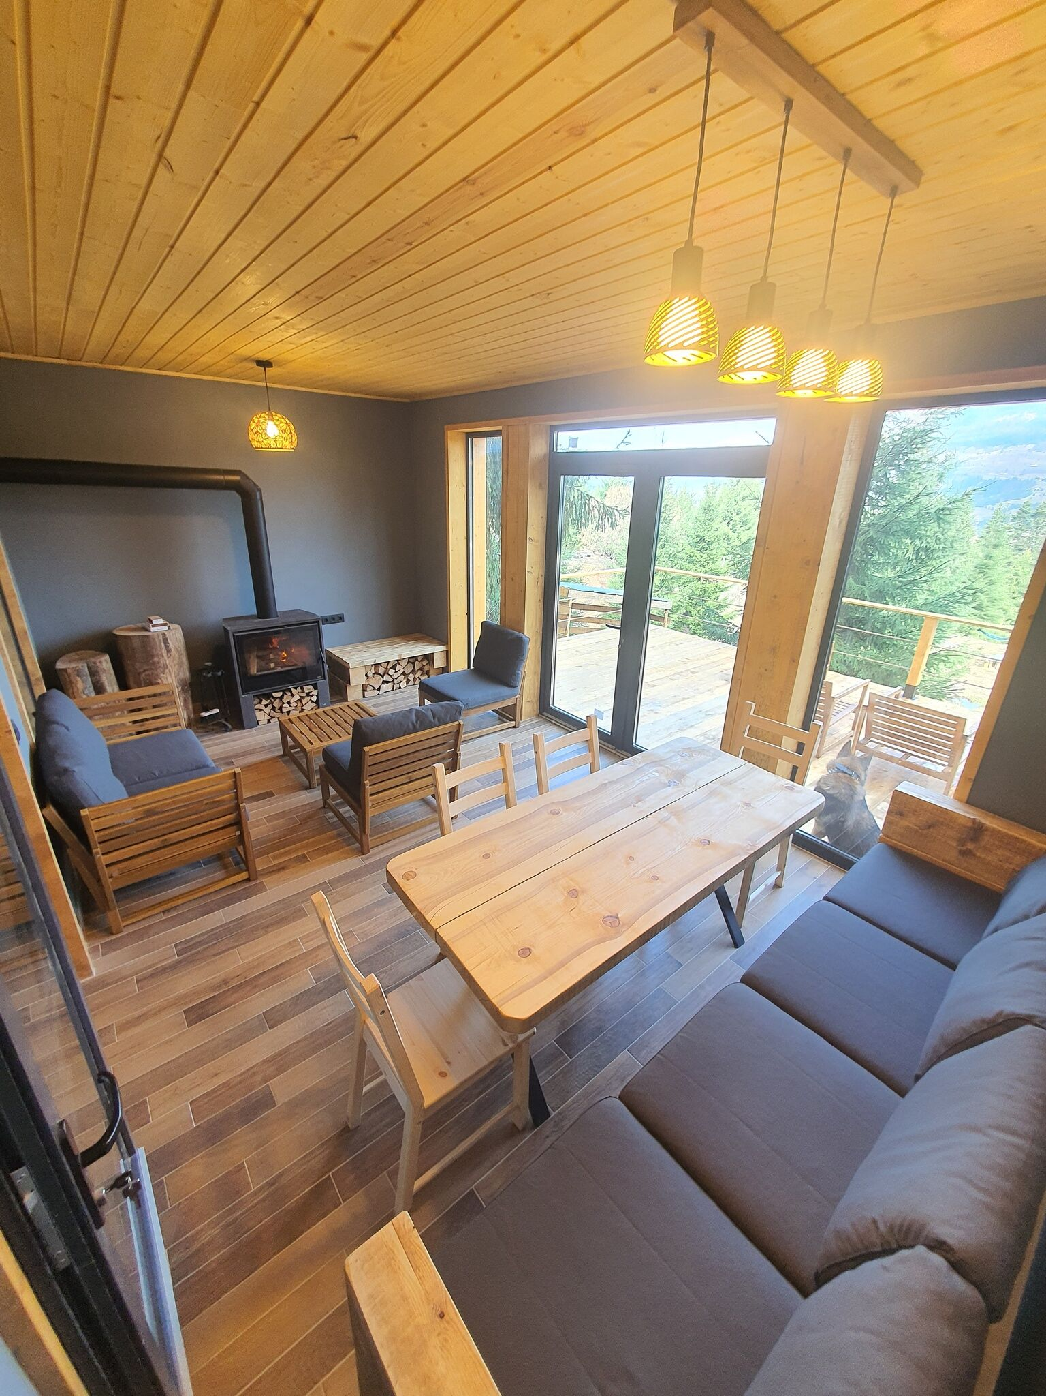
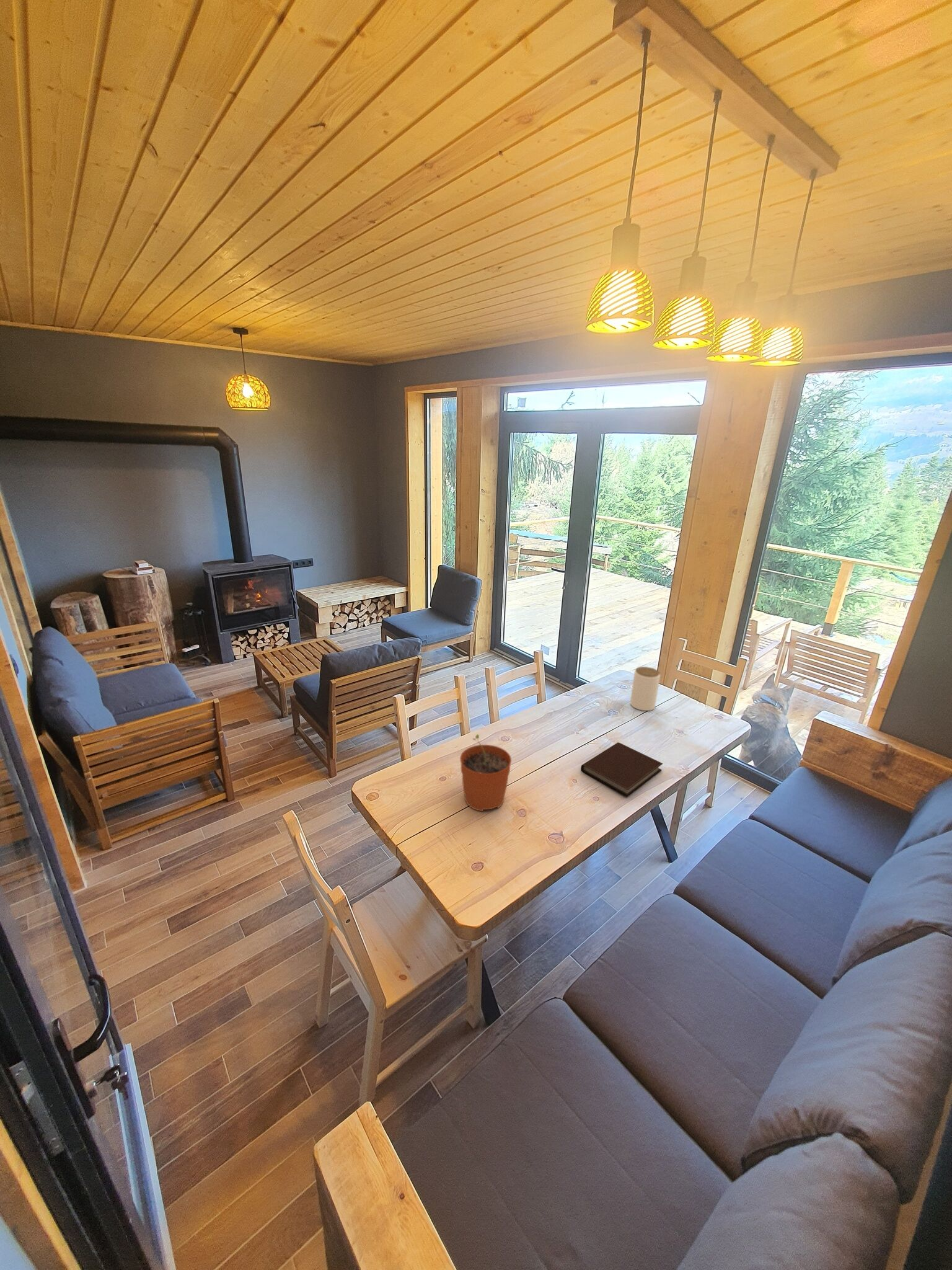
+ plant pot (485, 768)
+ jar (645, 688)
+ notebook (622, 767)
